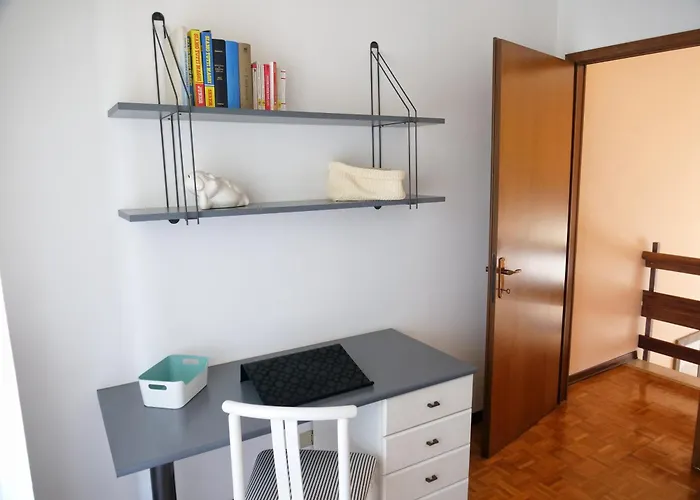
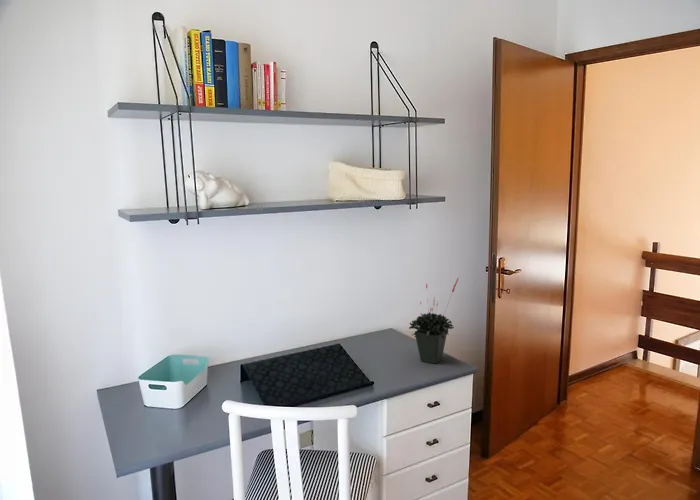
+ potted plant (432, 318)
